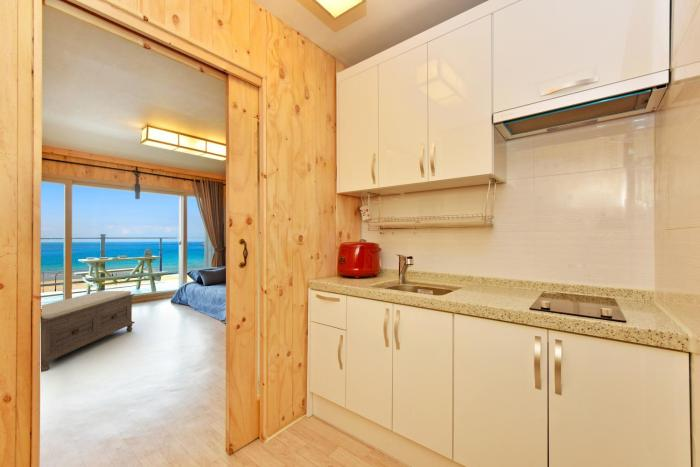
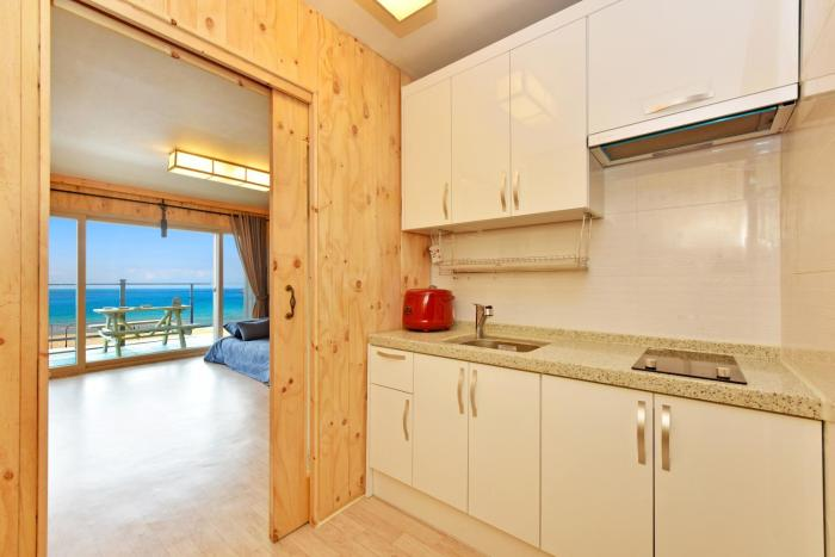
- bench (78, 324)
